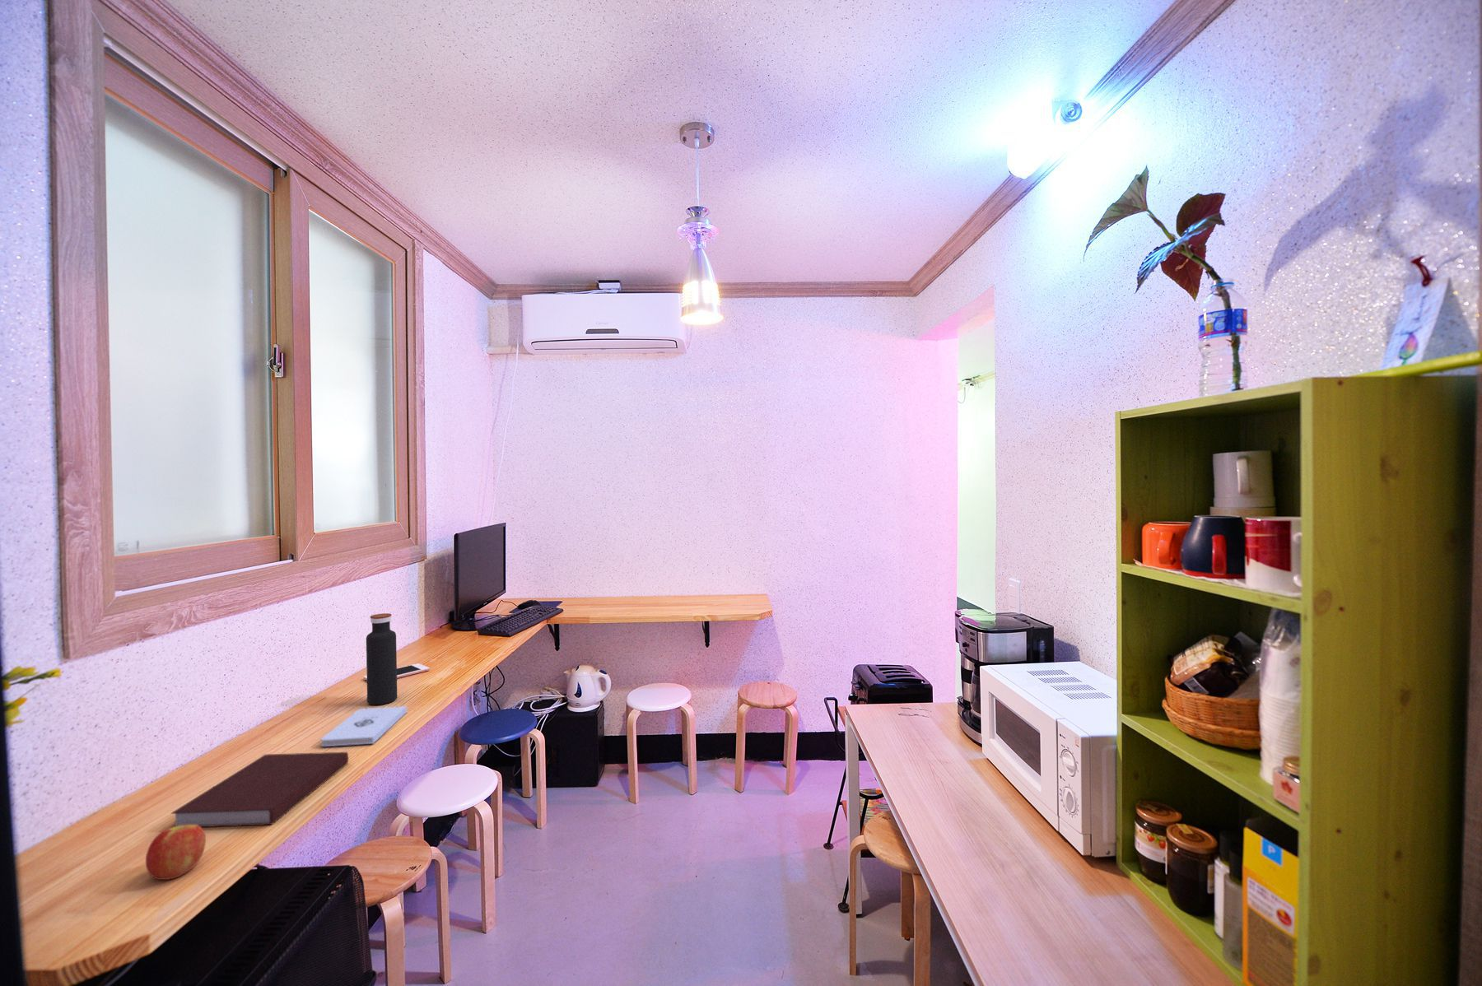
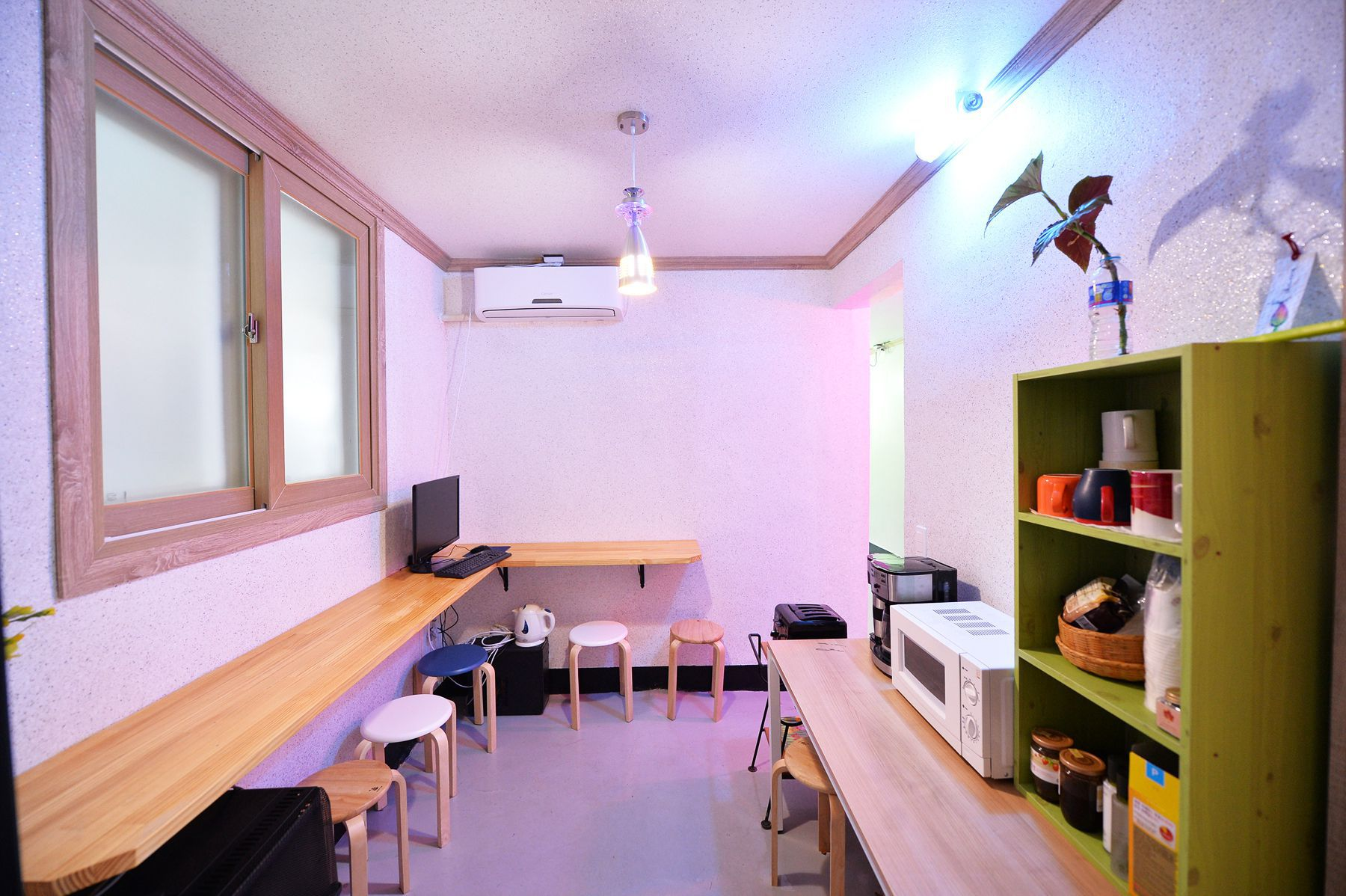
- water bottle (381, 658)
- notebook (269, 786)
- notepad (366, 725)
- cell phone (396, 672)
- fruit (176, 850)
